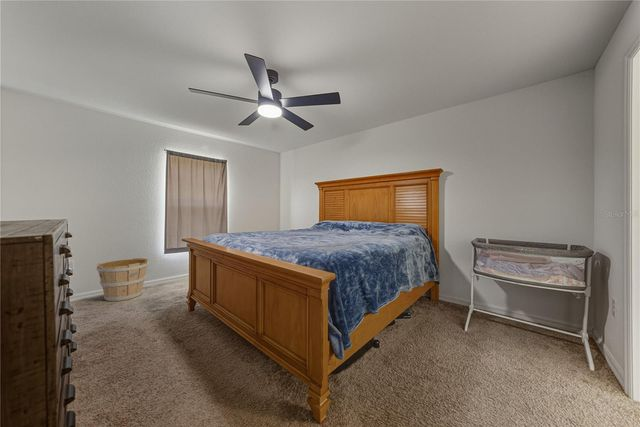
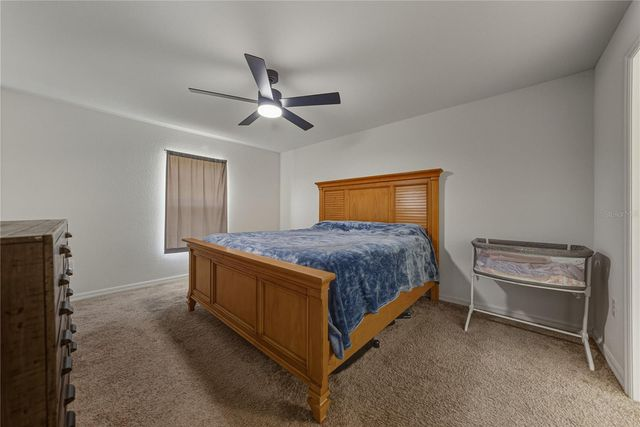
- wooden bucket (124, 278)
